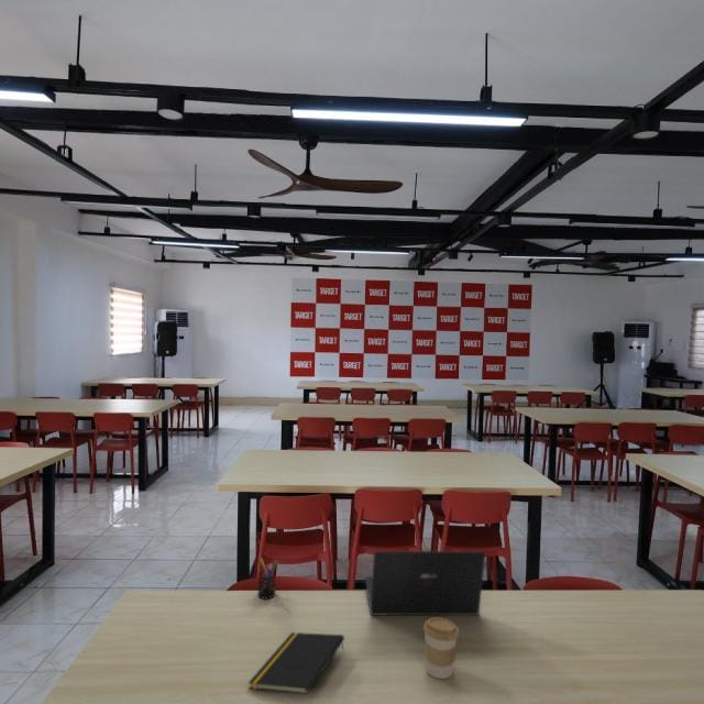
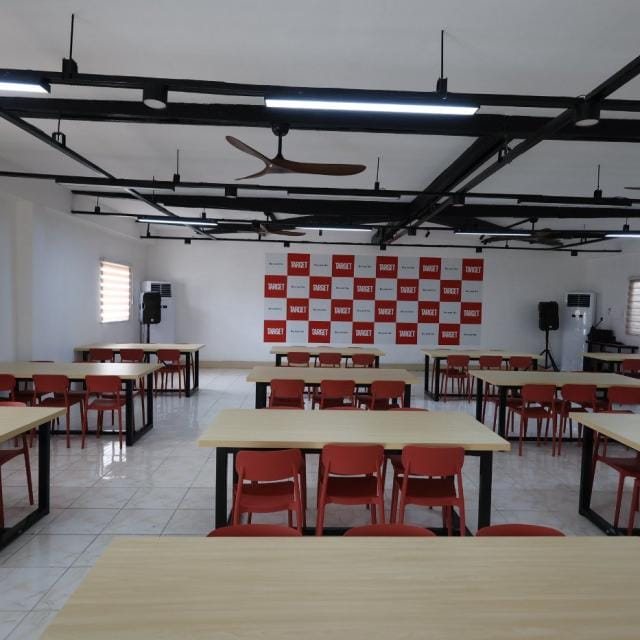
- pen holder (268, 575)
- coffee cup (440, 646)
- laptop (420, 566)
- notepad (298, 660)
